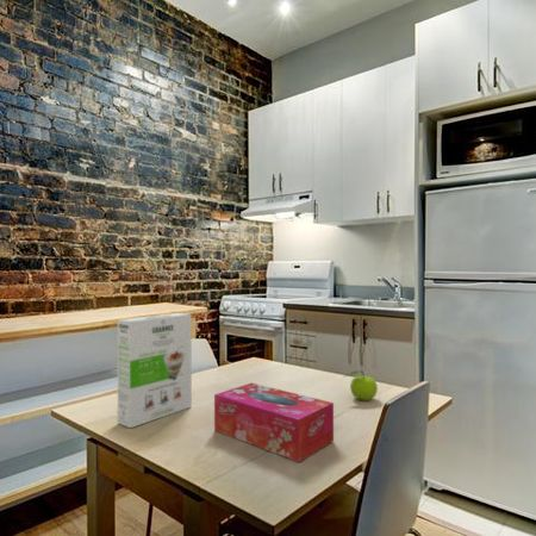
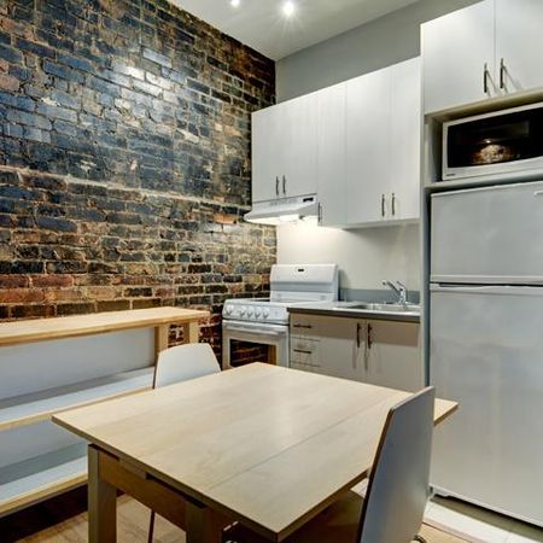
- tissue box (272, 417)
- fruit (359, 384)
- cereal box (156, 366)
